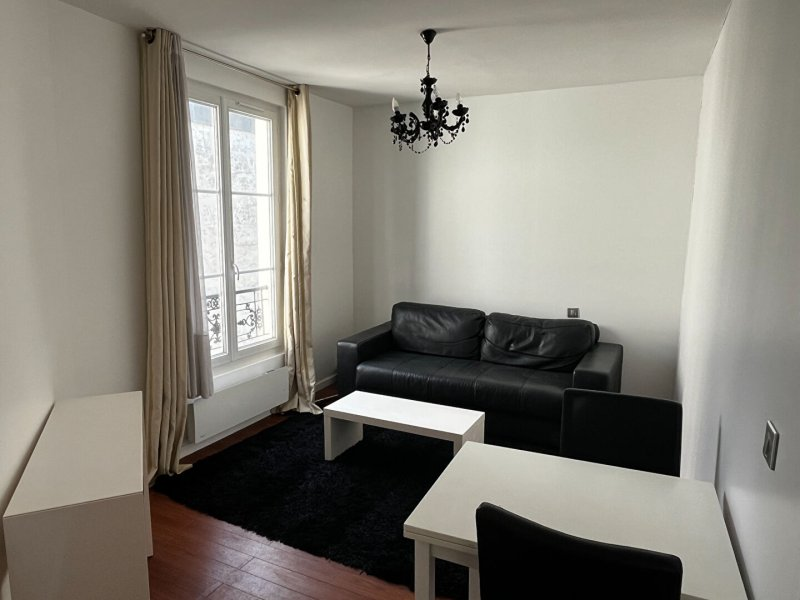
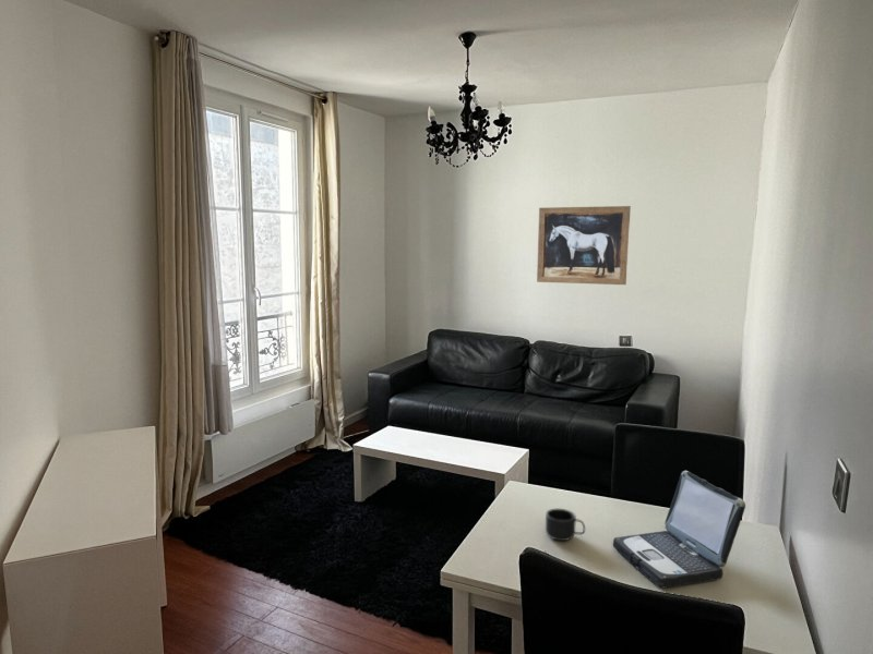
+ wall art (582, 245)
+ mug (564, 526)
+ laptop (675, 523)
